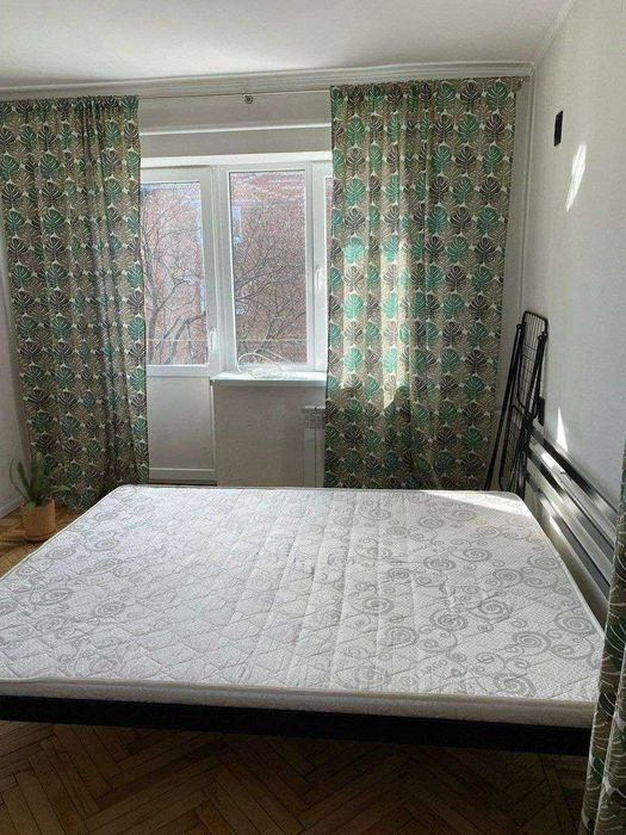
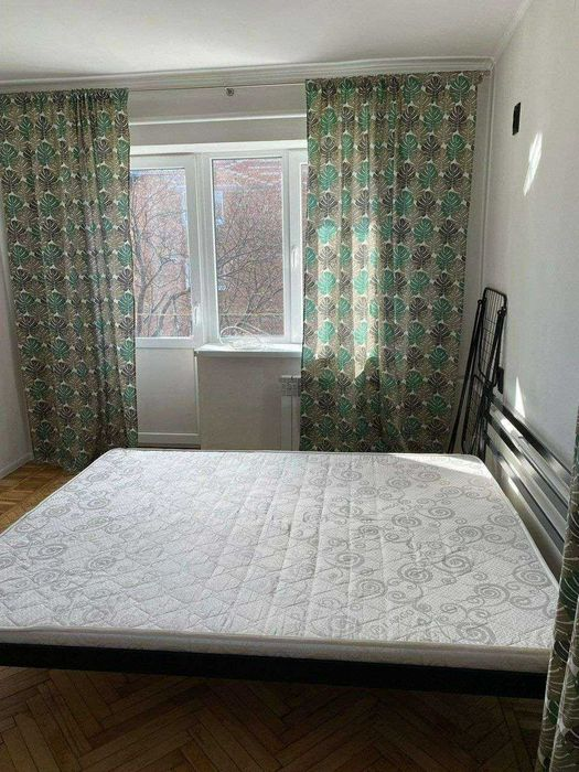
- house plant (42, 491)
